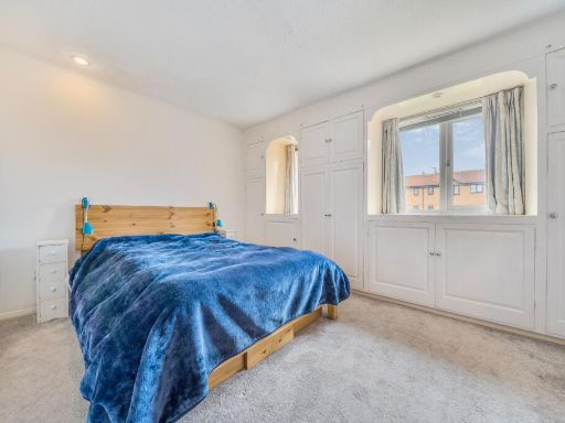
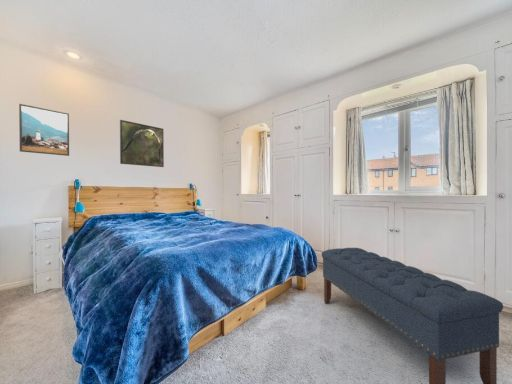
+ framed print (45, 131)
+ bench (385, 299)
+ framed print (143, 145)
